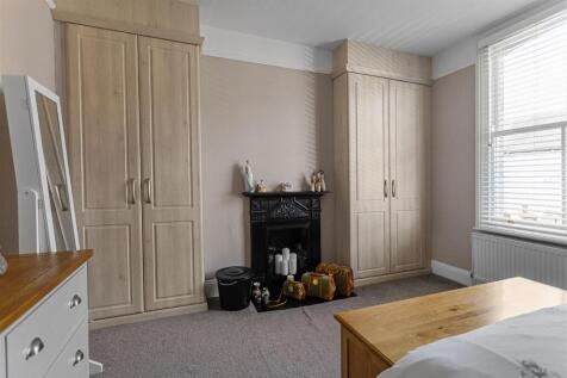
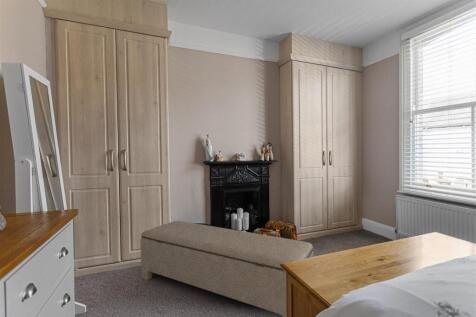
+ bench (220, 261)
